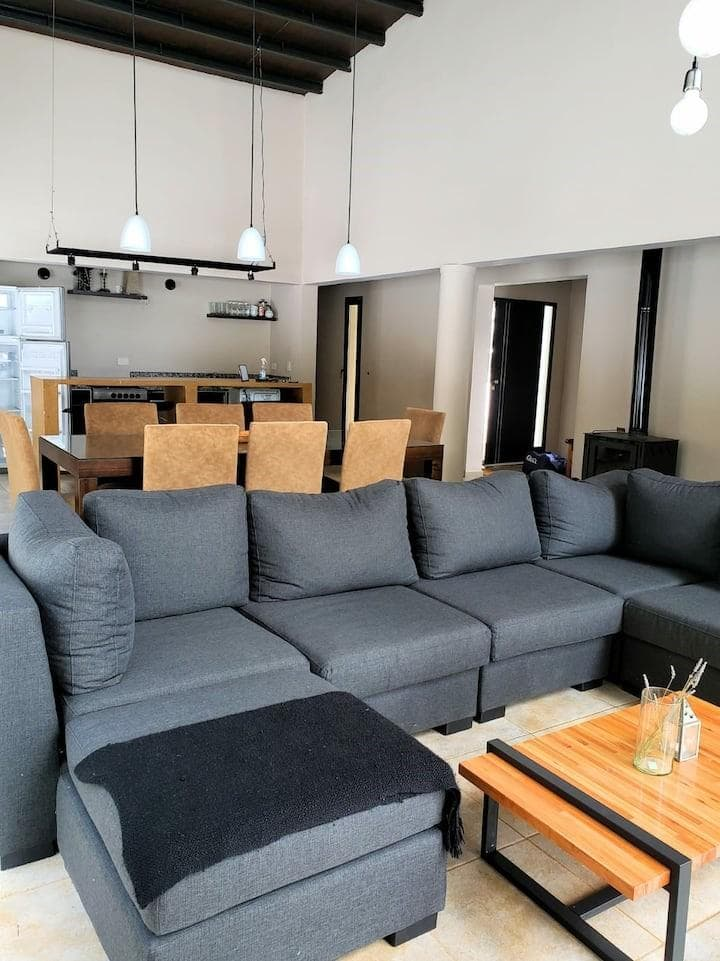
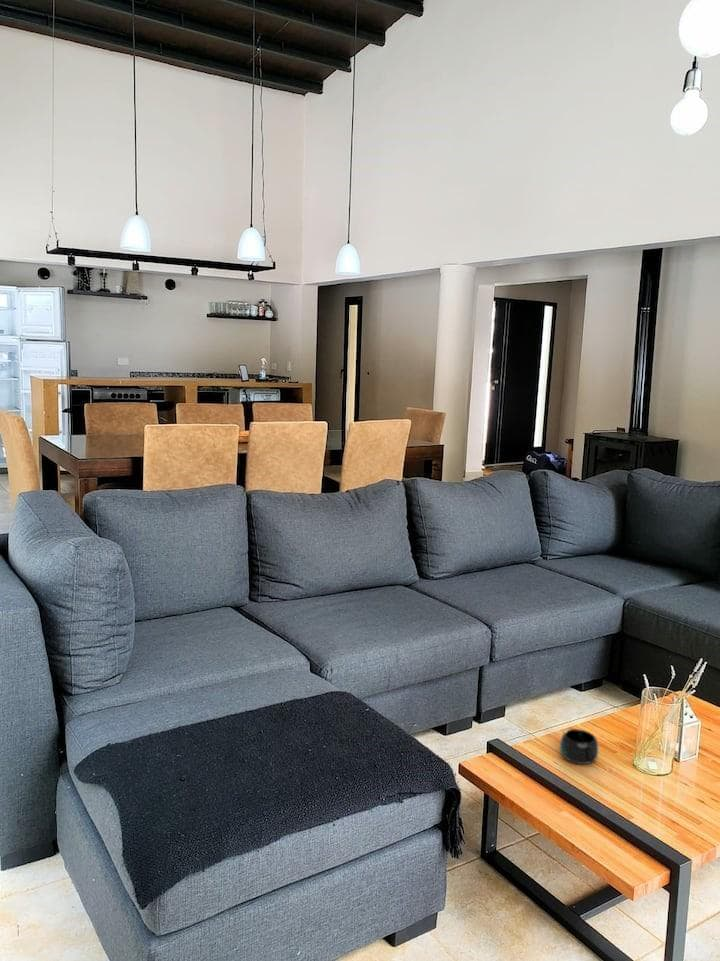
+ mug (581, 748)
